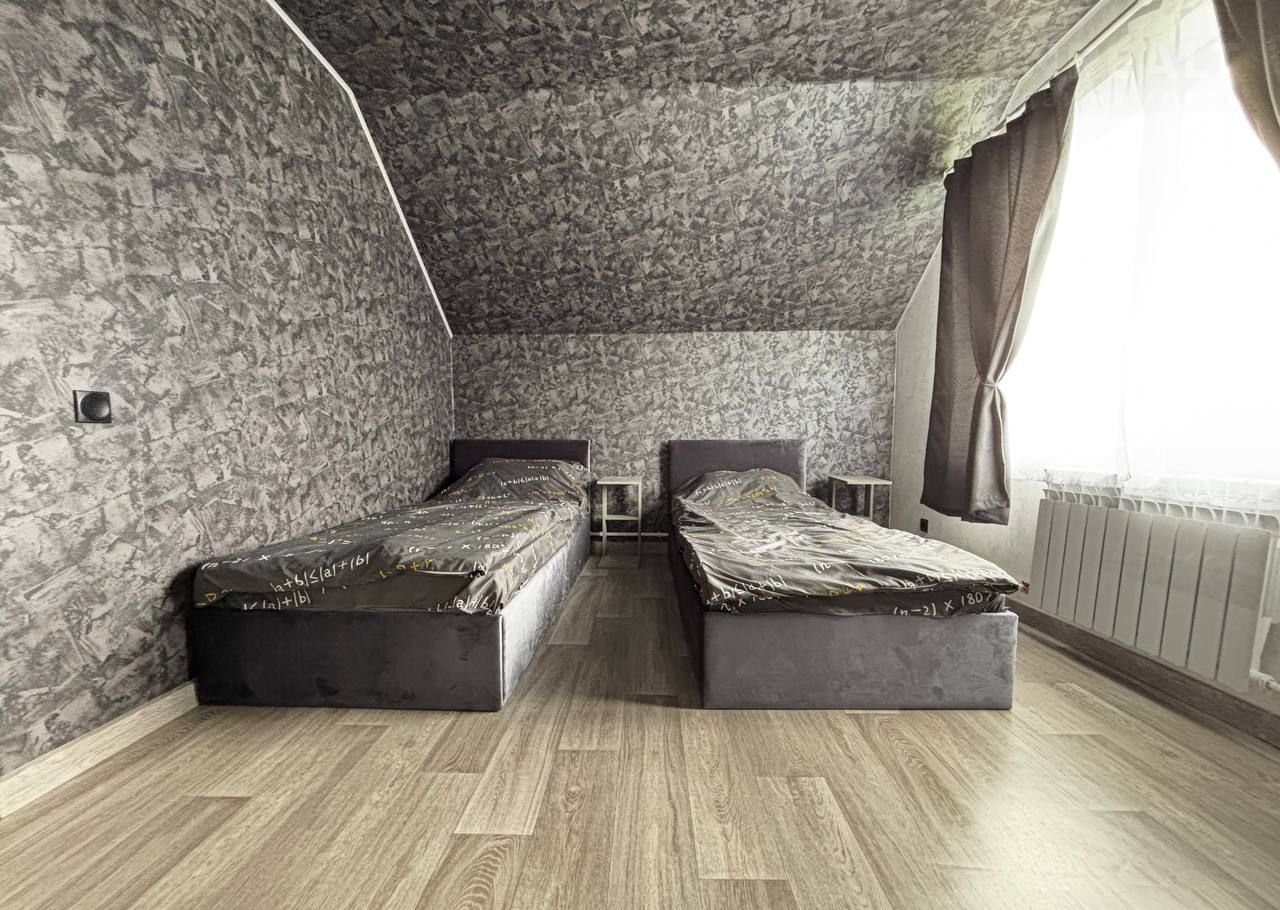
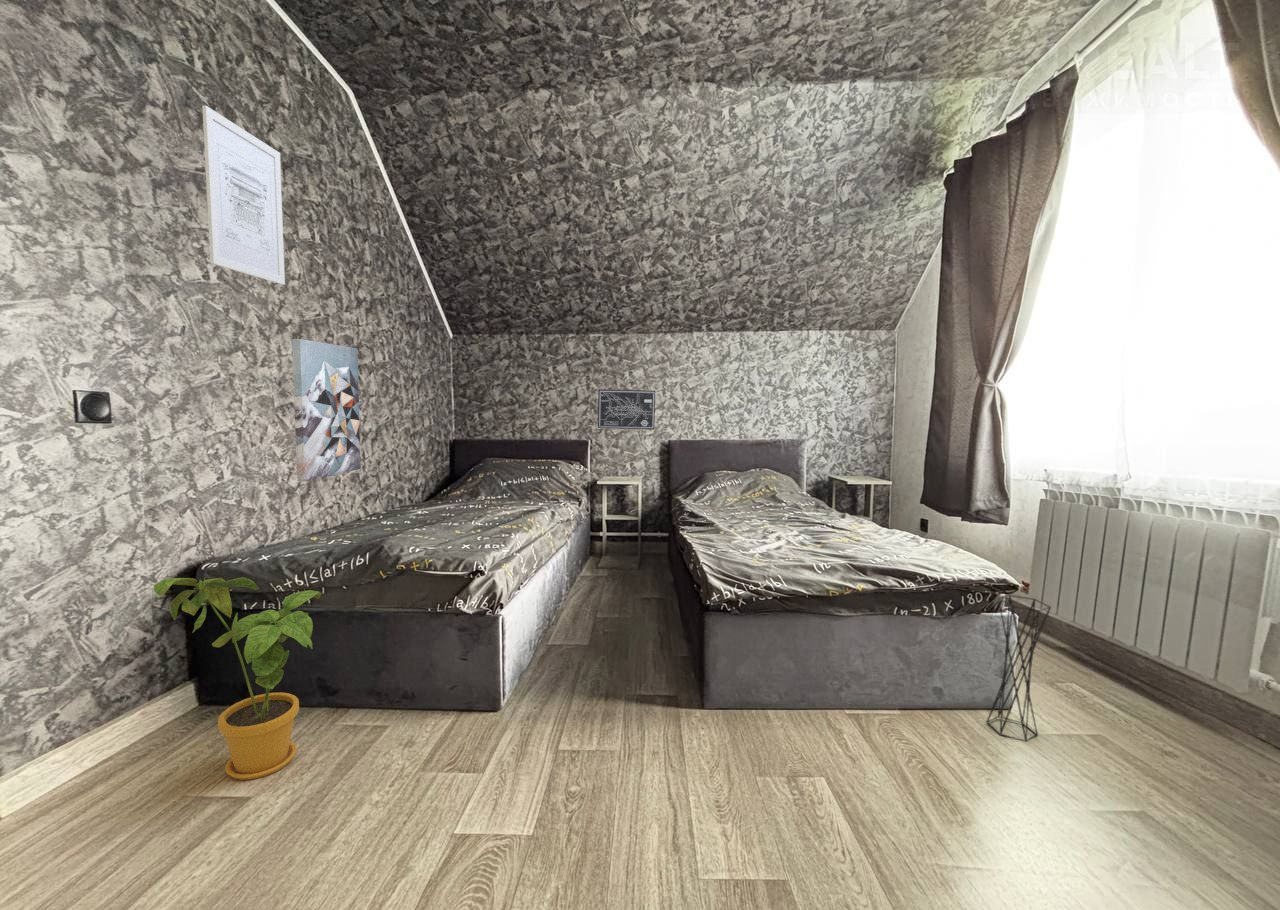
+ wall art (247, 203)
+ vase (1020, 667)
+ wall art (626, 409)
+ wall art (329, 410)
+ house plant (270, 657)
